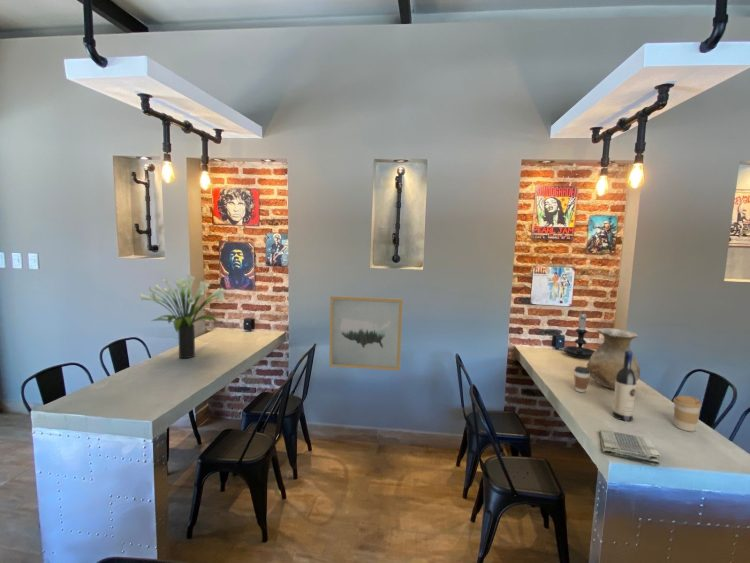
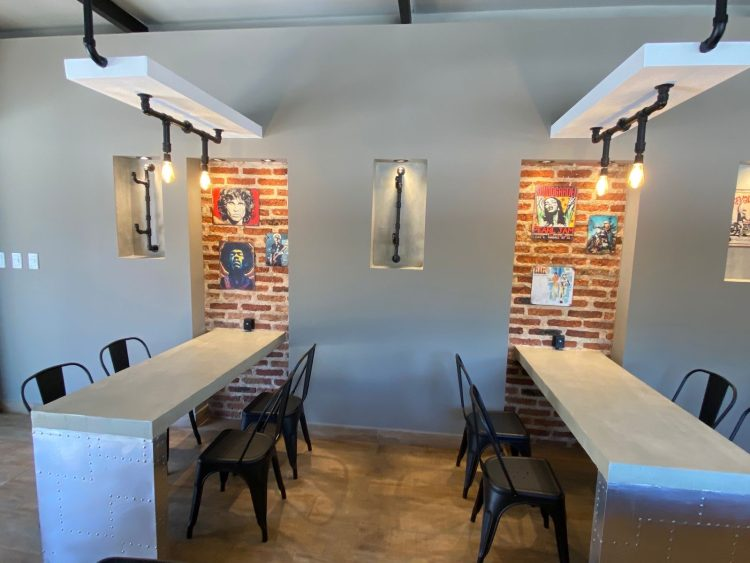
- vase (613, 359)
- wall art (365, 332)
- potted plant (186, 315)
- dish towel (627, 444)
- candle holder (581, 333)
- coffee cup (581, 379)
- coffee cup (686, 412)
- wine bottle (625, 384)
